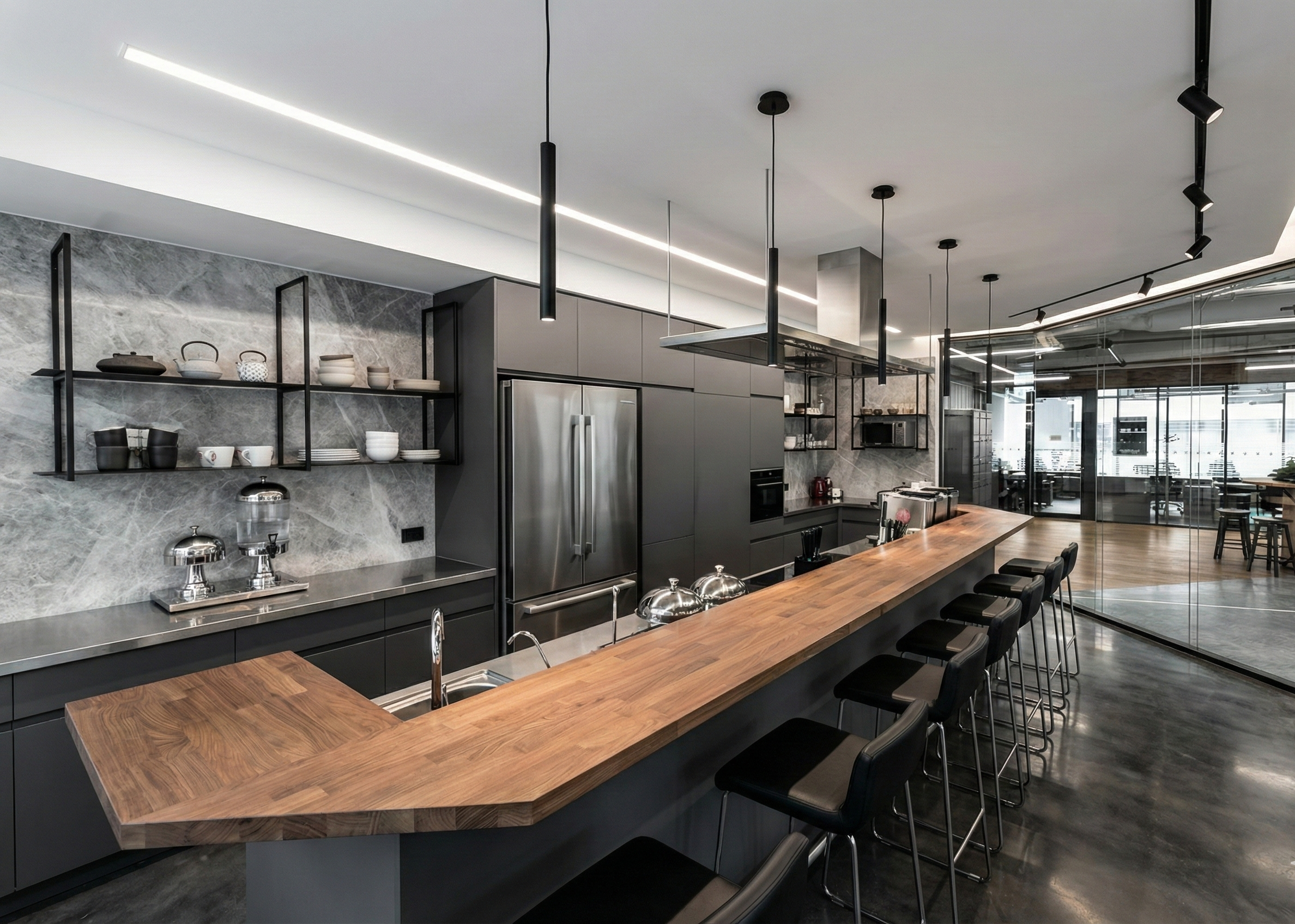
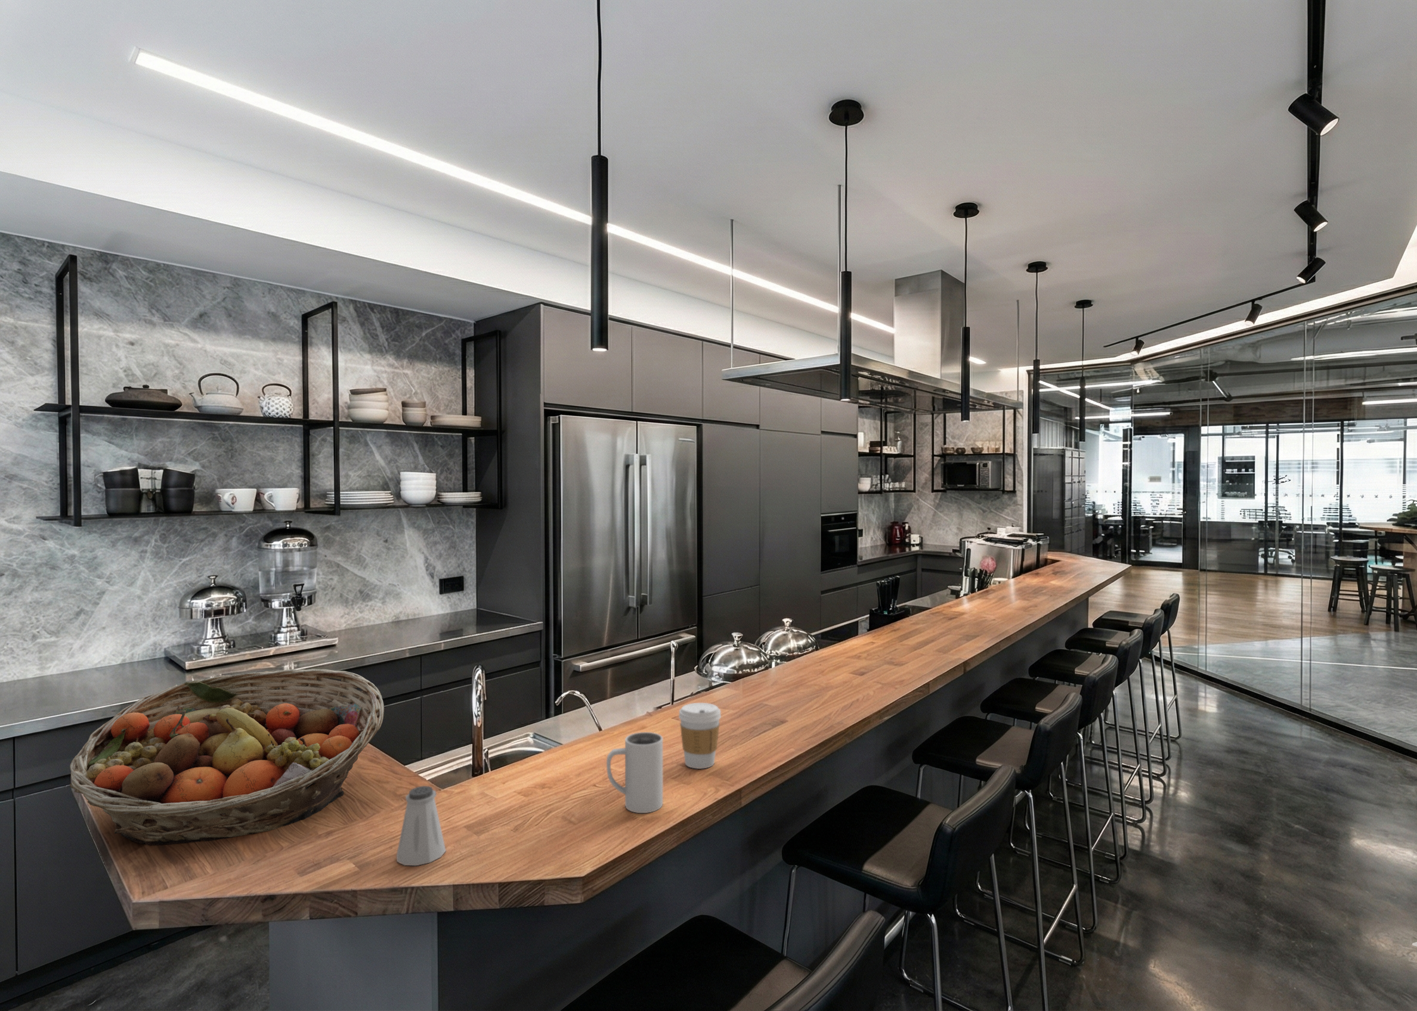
+ saltshaker (421, 822)
+ fruit basket (241, 748)
+ coffee cup (699, 734)
+ mug (635, 772)
